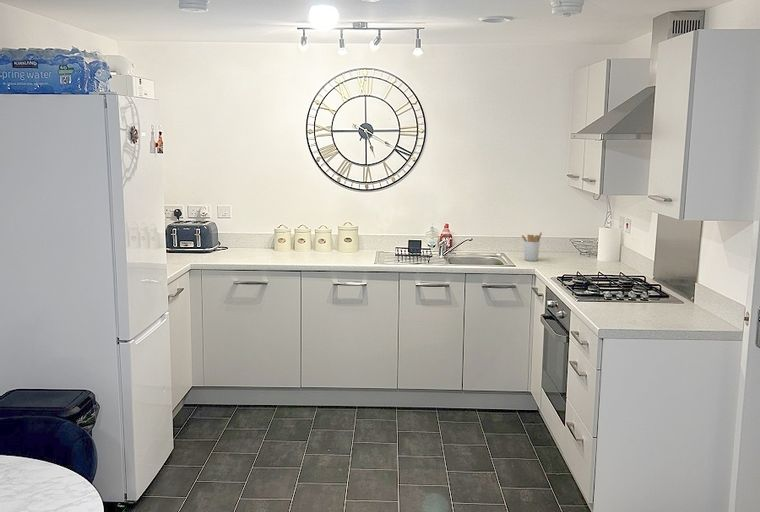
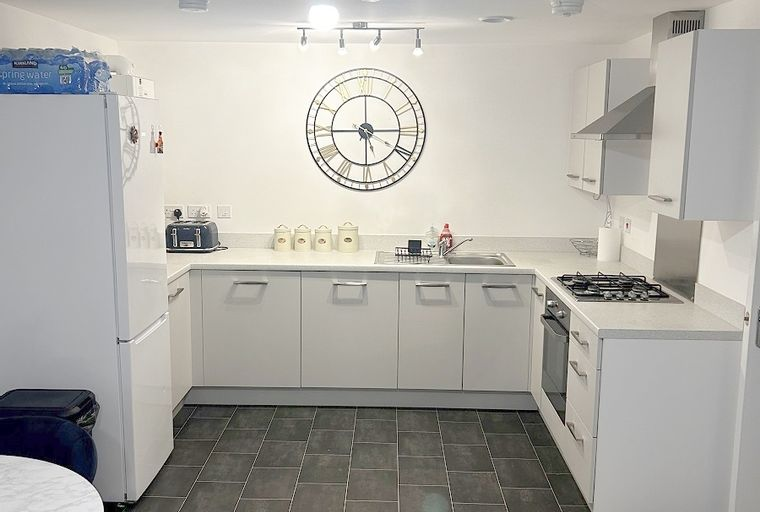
- utensil holder (532, 246)
